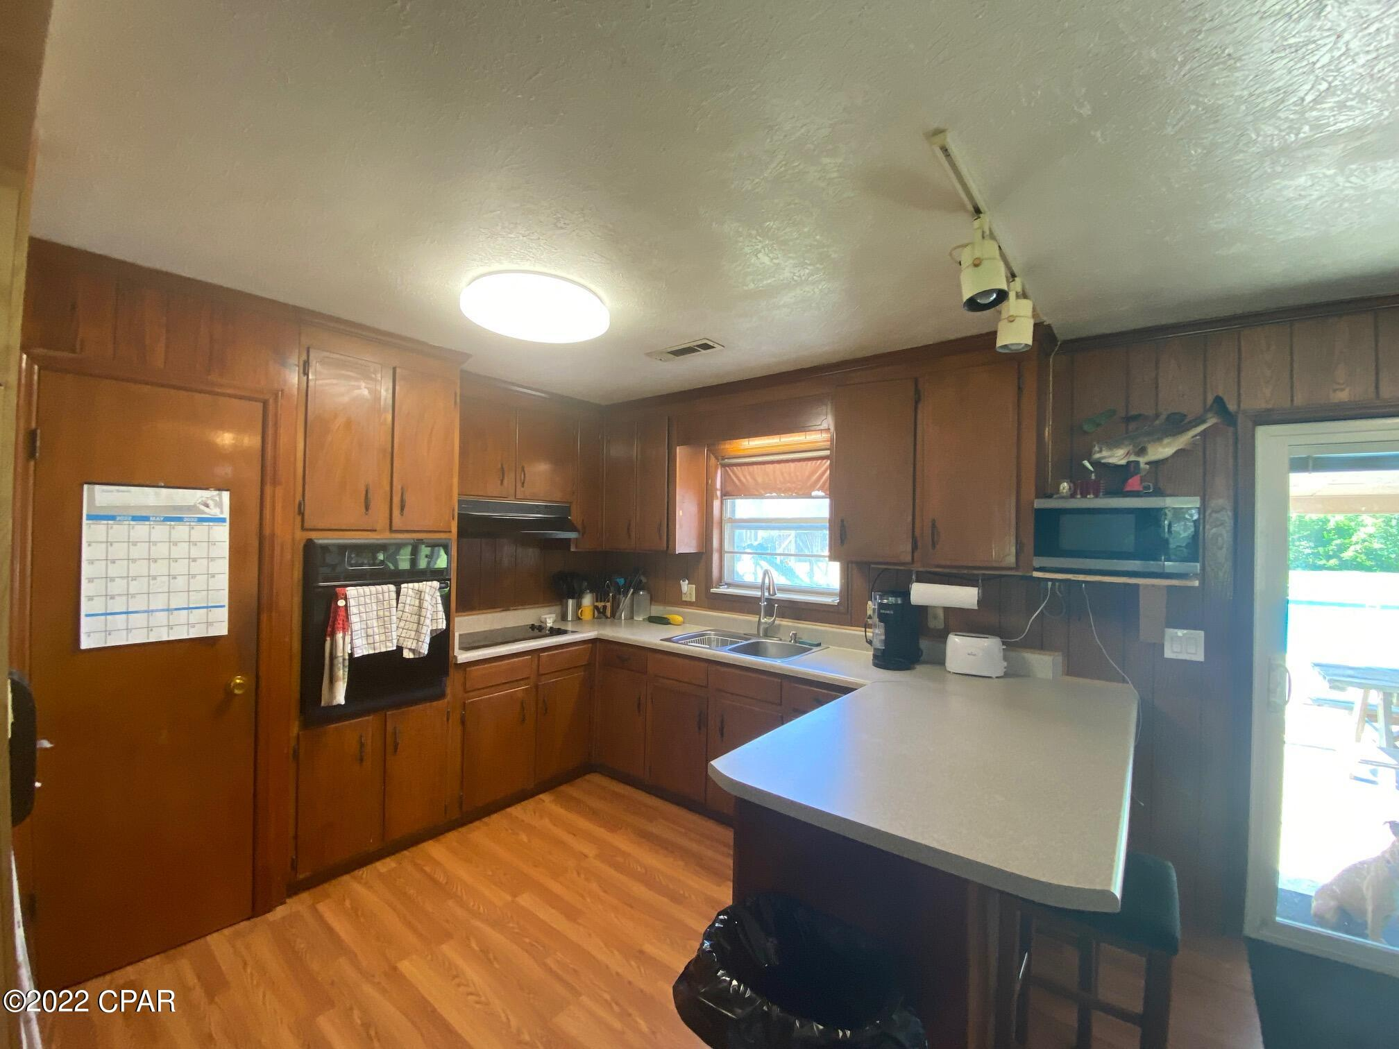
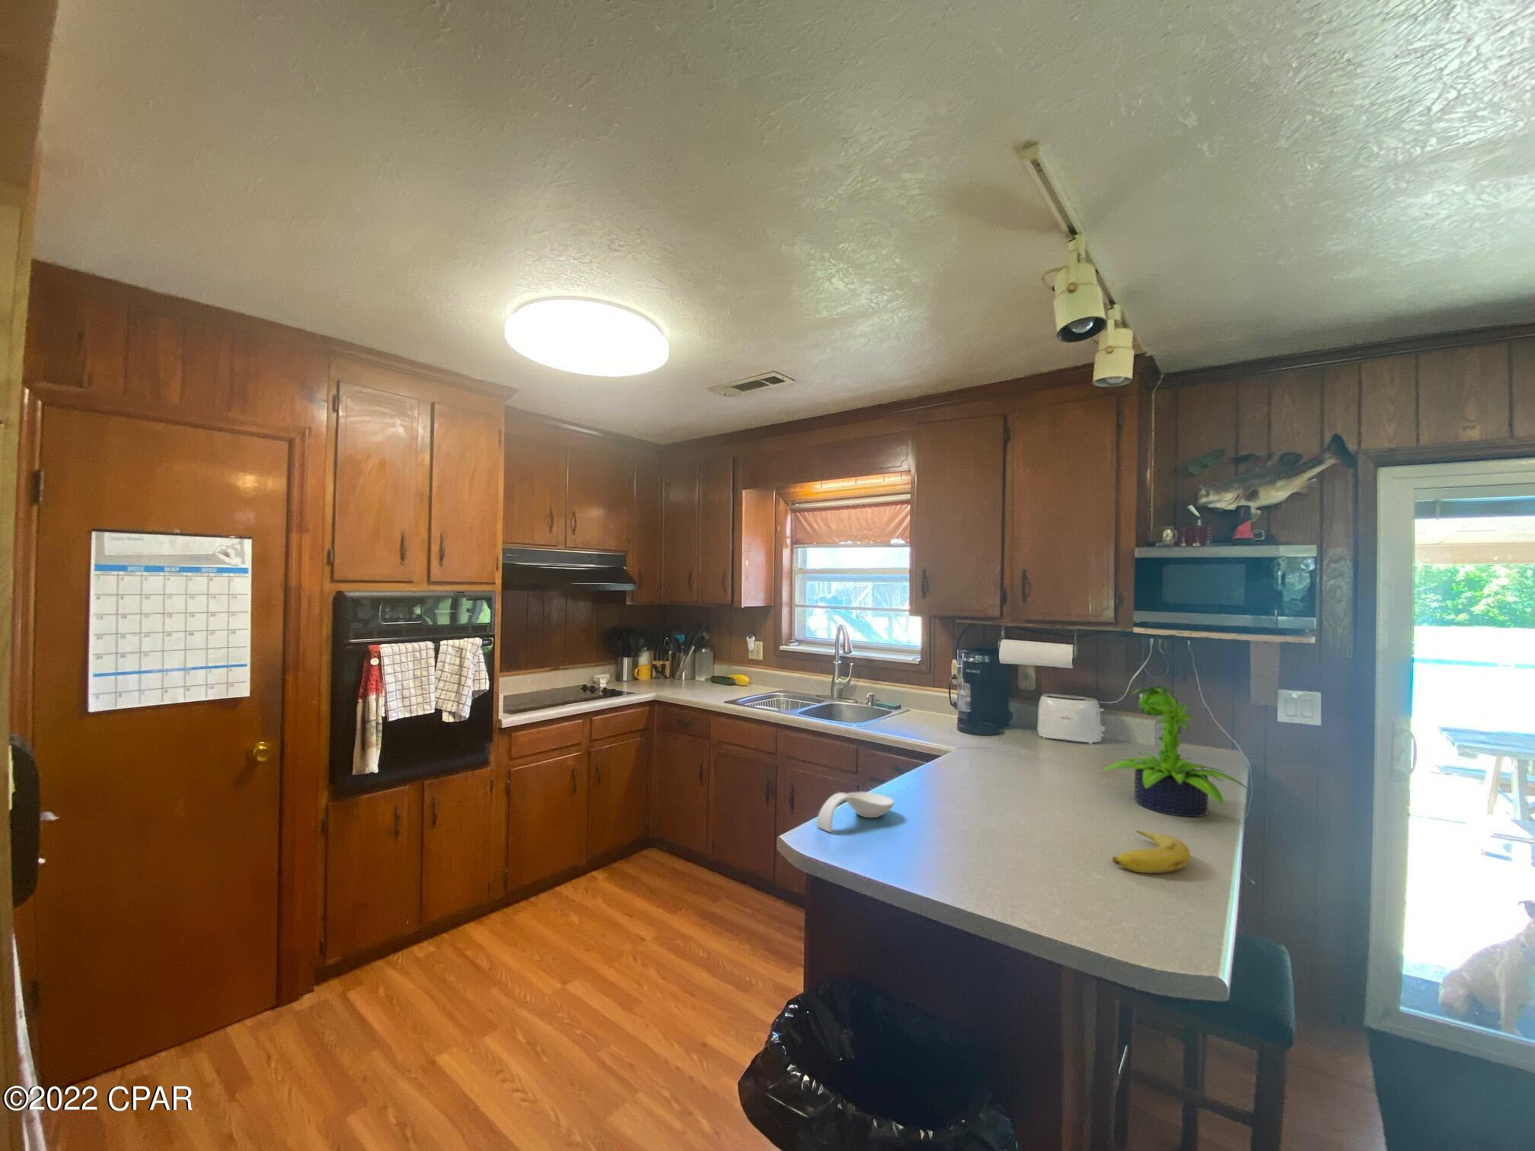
+ fruit (1139, 850)
+ spoon rest (855, 805)
+ potted plant (1172, 747)
